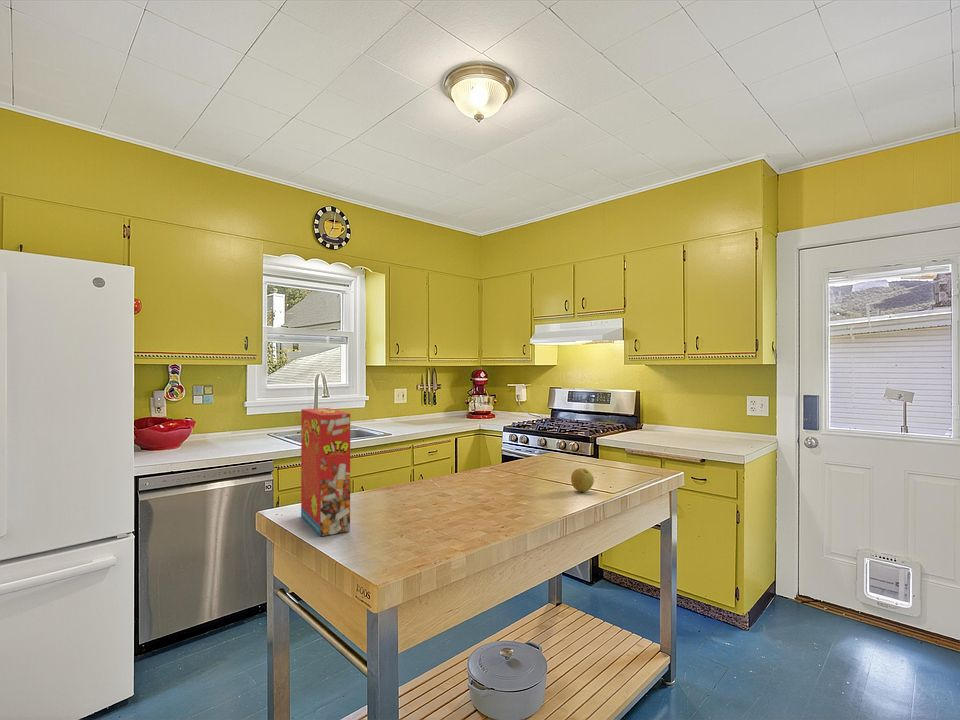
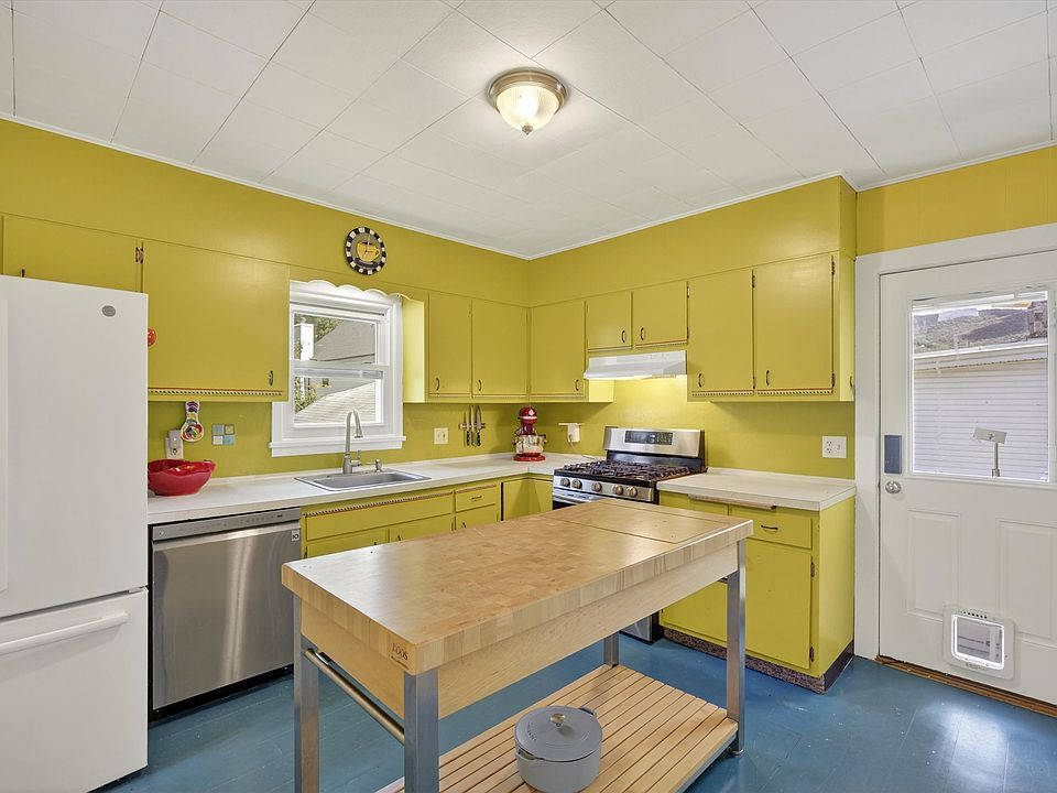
- apple (582, 480)
- cereal box (324, 467)
